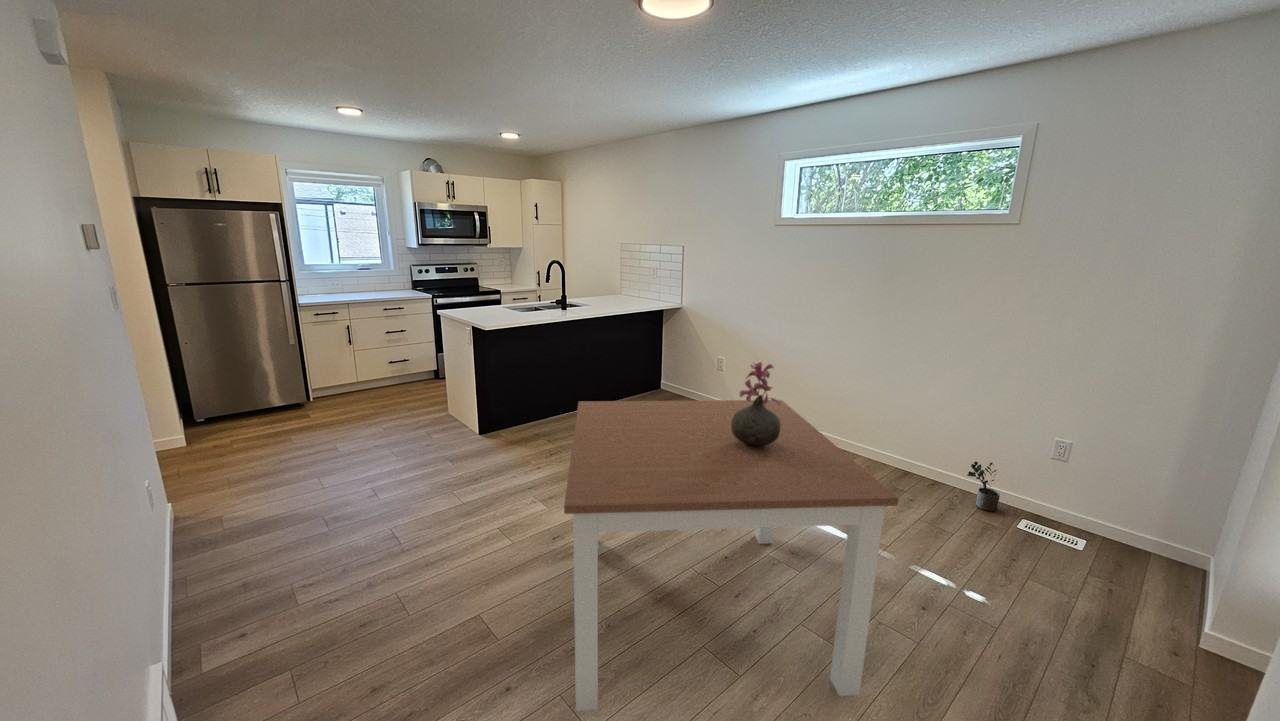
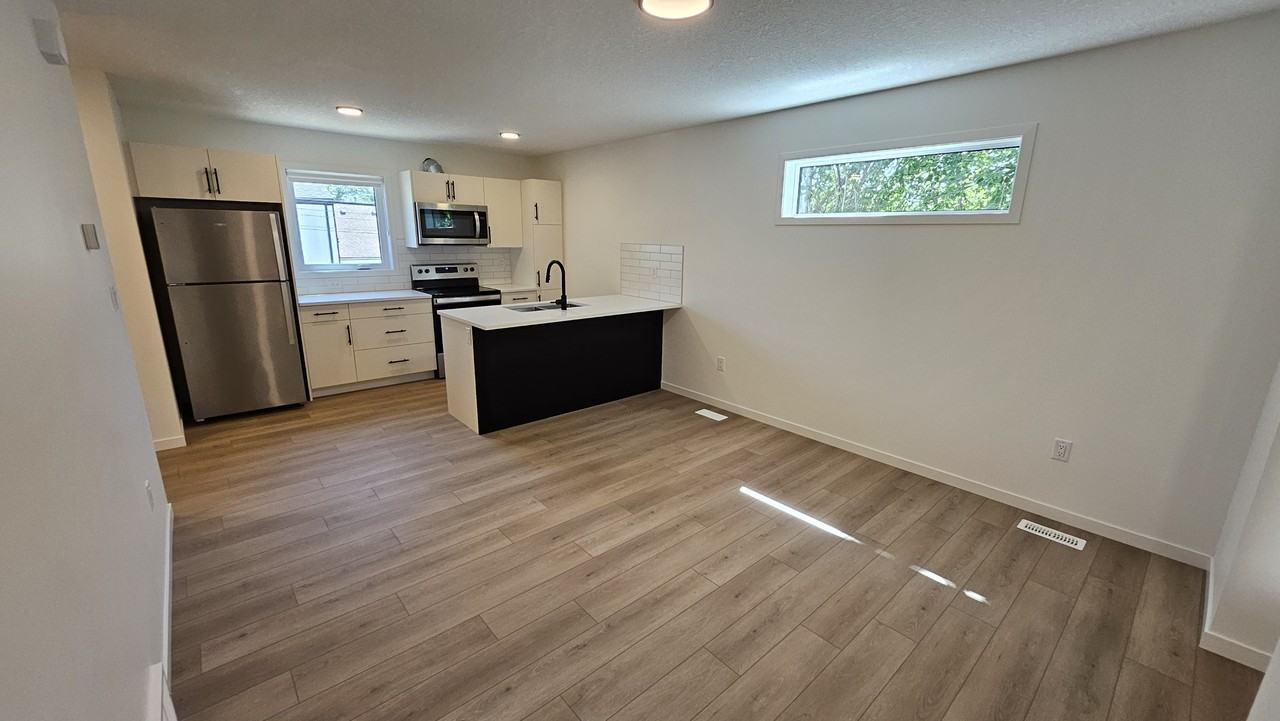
- dining table (698, 524)
- potted plant (984, 484)
- vase (758, 404)
